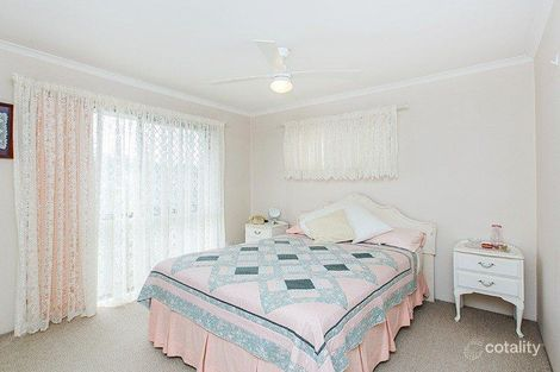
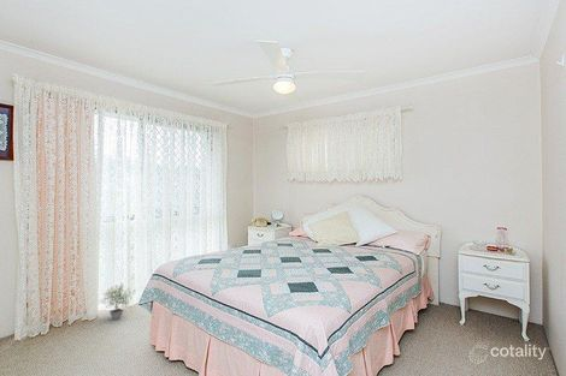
+ potted plant (116, 299)
